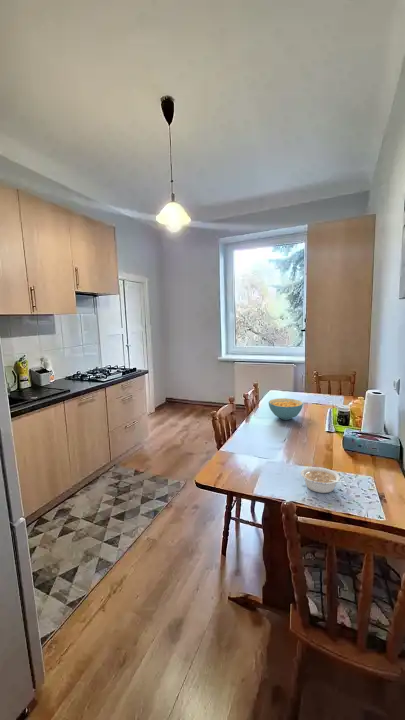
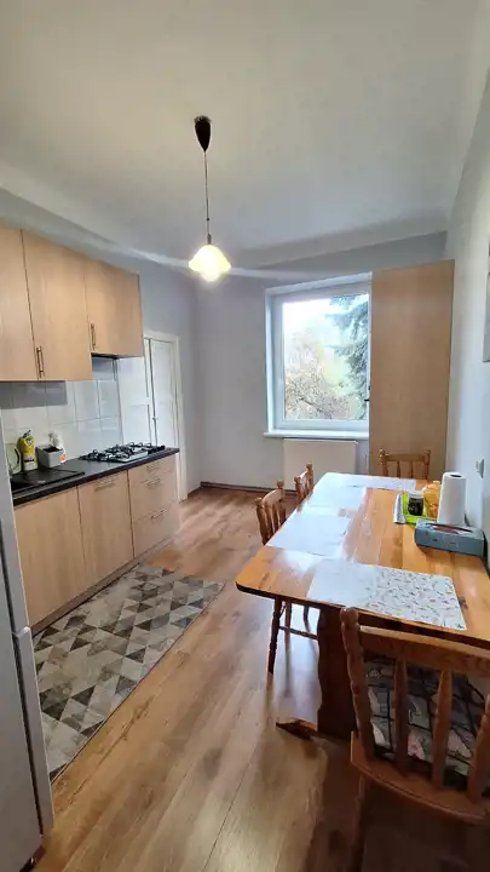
- cereal bowl (285, 410)
- legume (321, 479)
